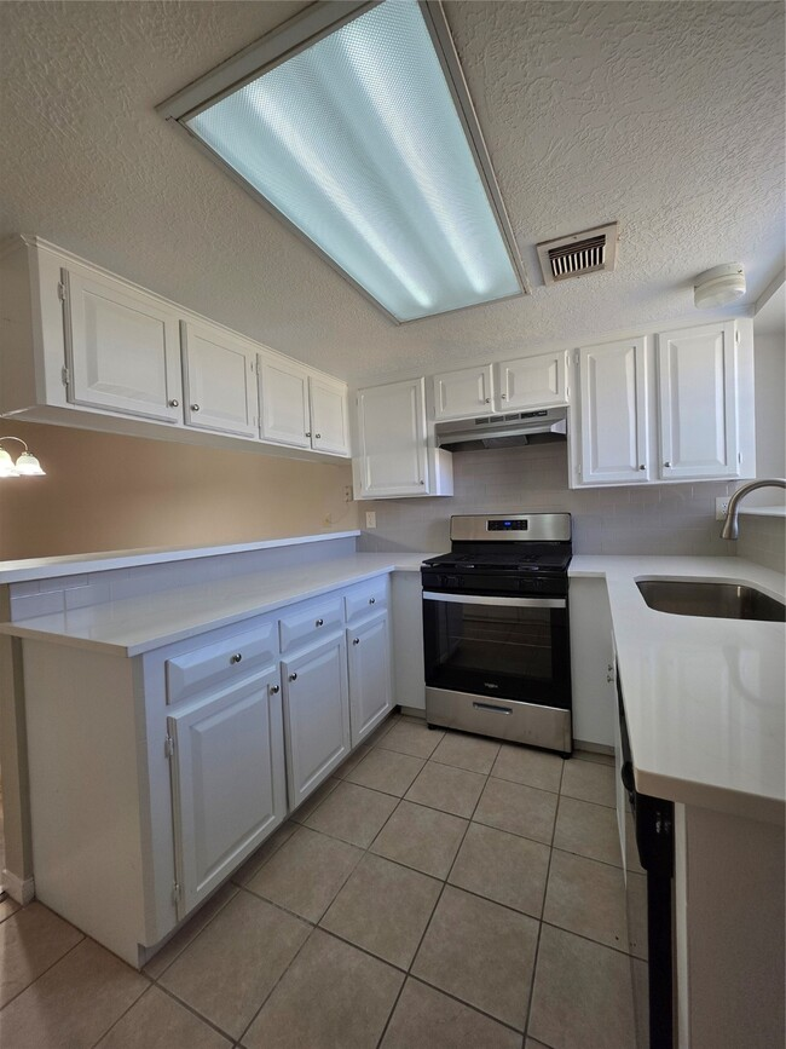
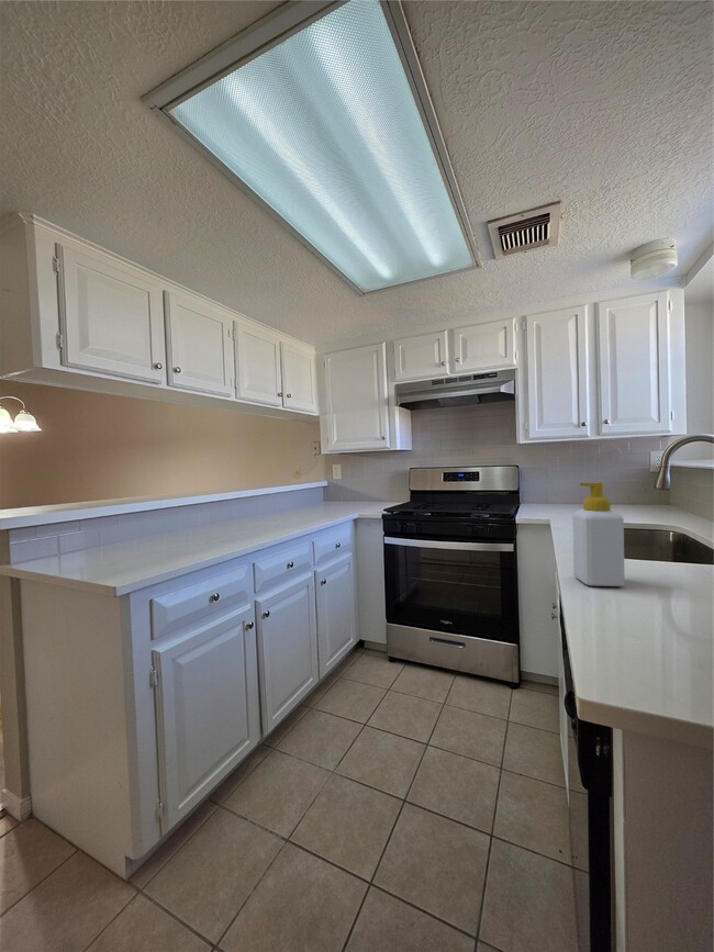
+ soap bottle (596, 531)
